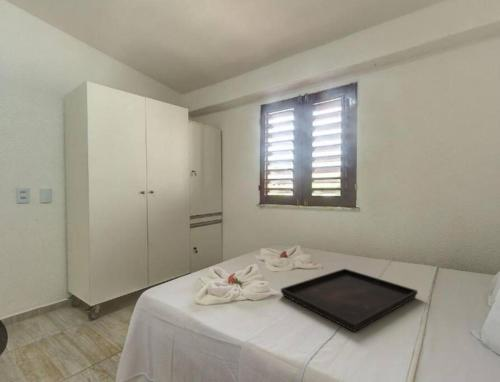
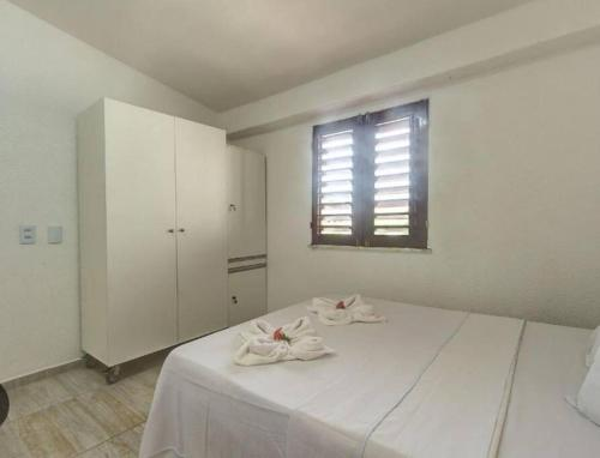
- serving tray (348, 293)
